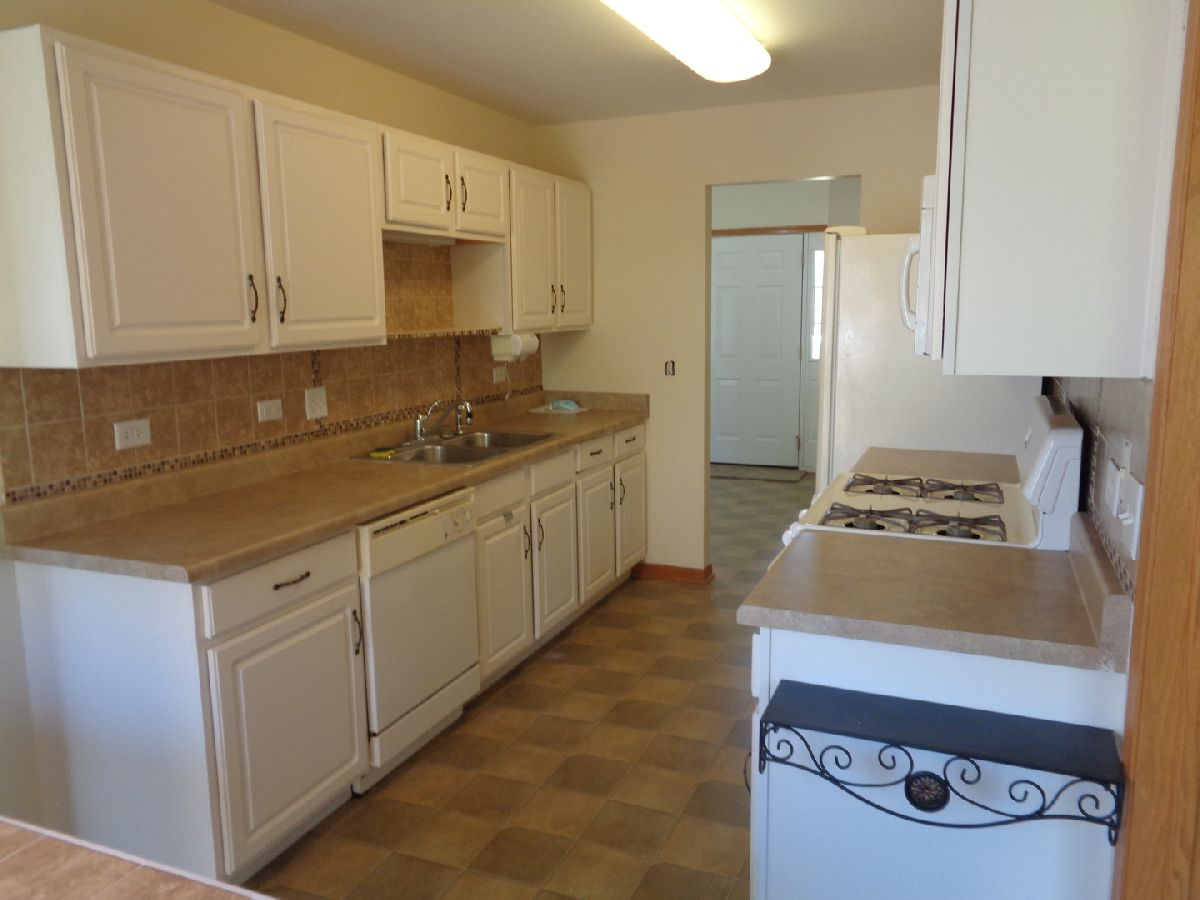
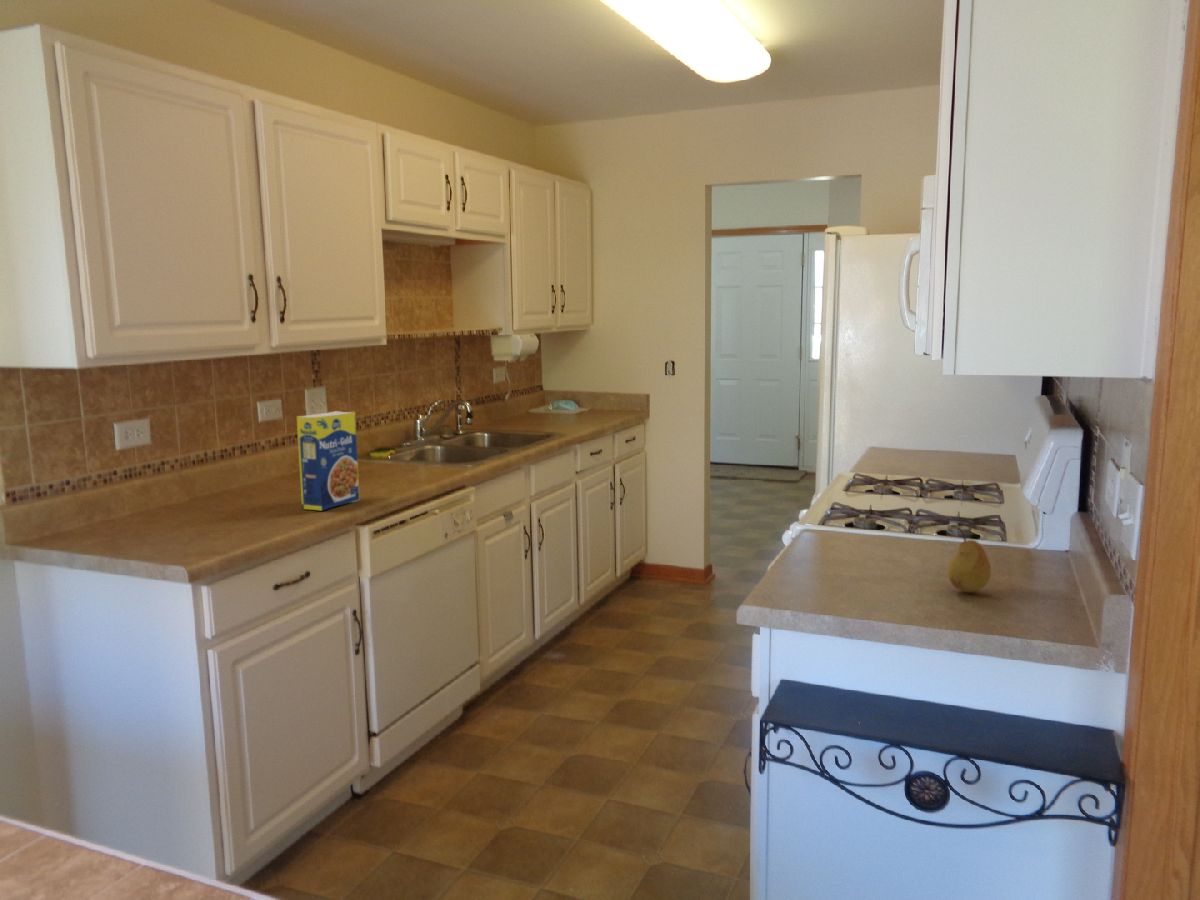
+ legume (329, 459)
+ fruit (969, 561)
